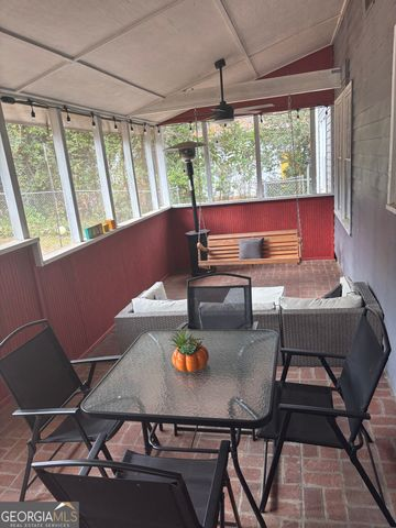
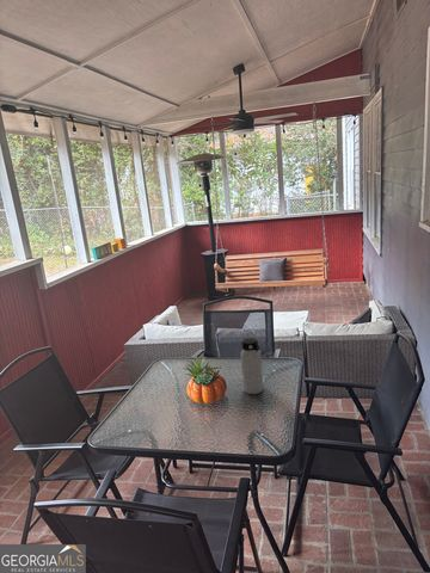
+ water bottle (251, 365)
